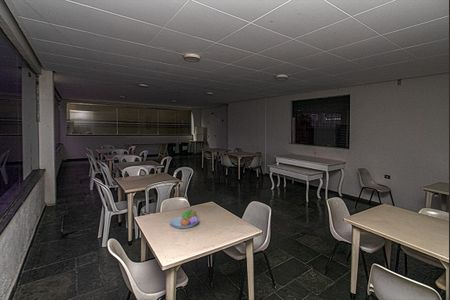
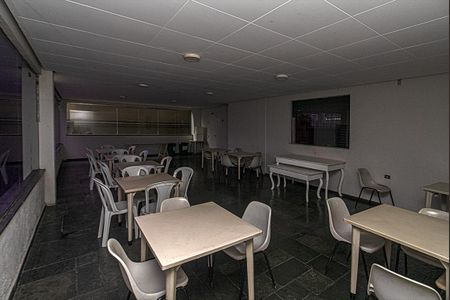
- fruit bowl (185, 217)
